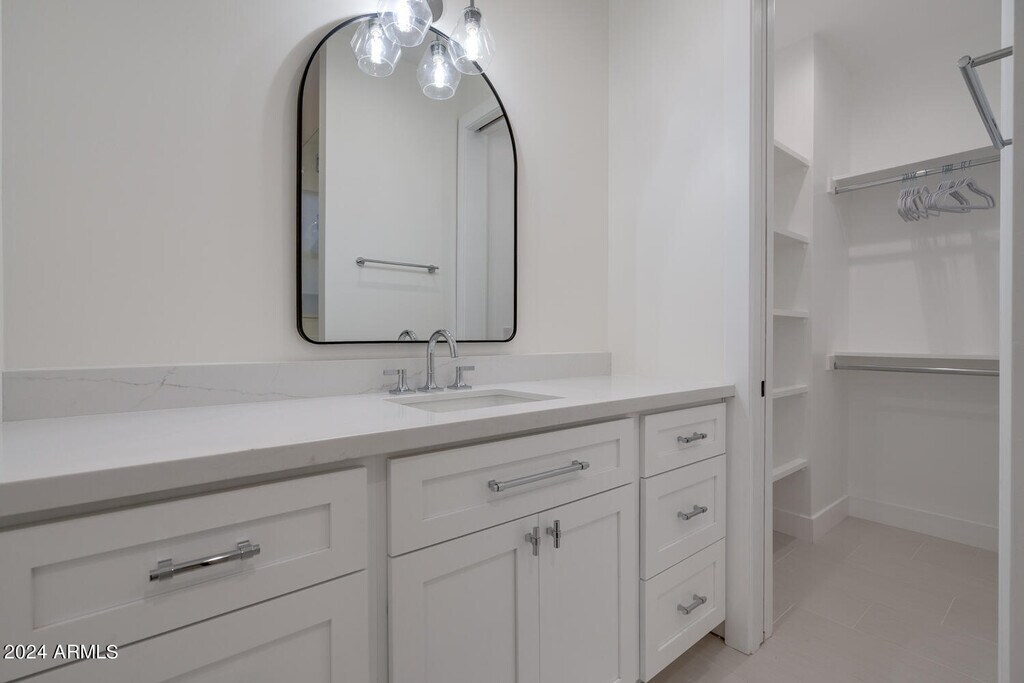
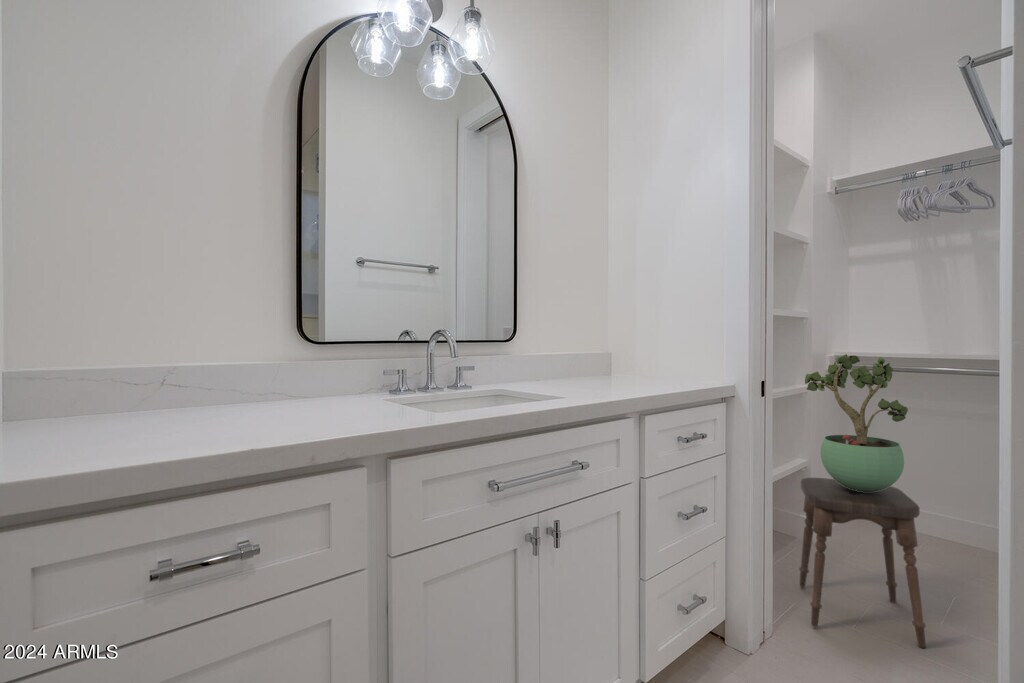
+ stool (883, 547)
+ potted plant (856, 421)
